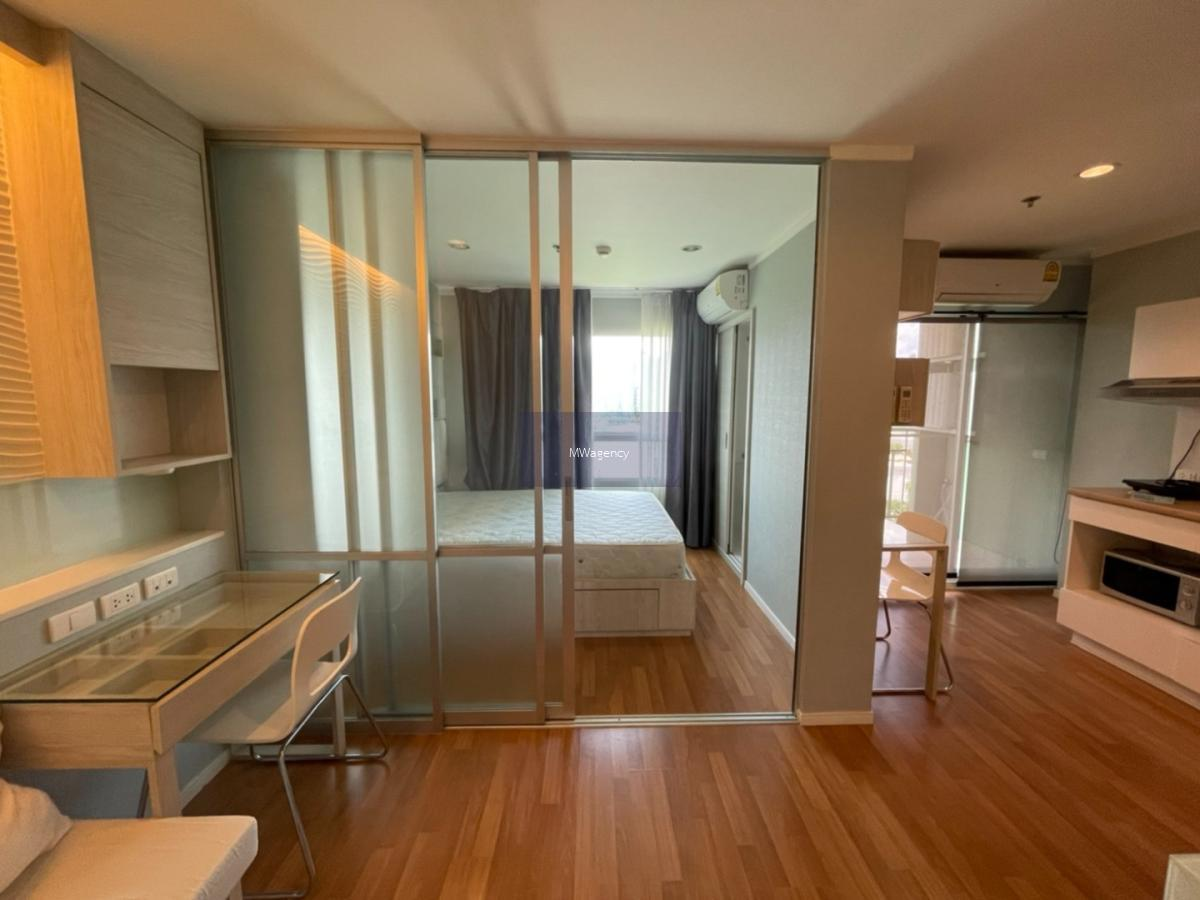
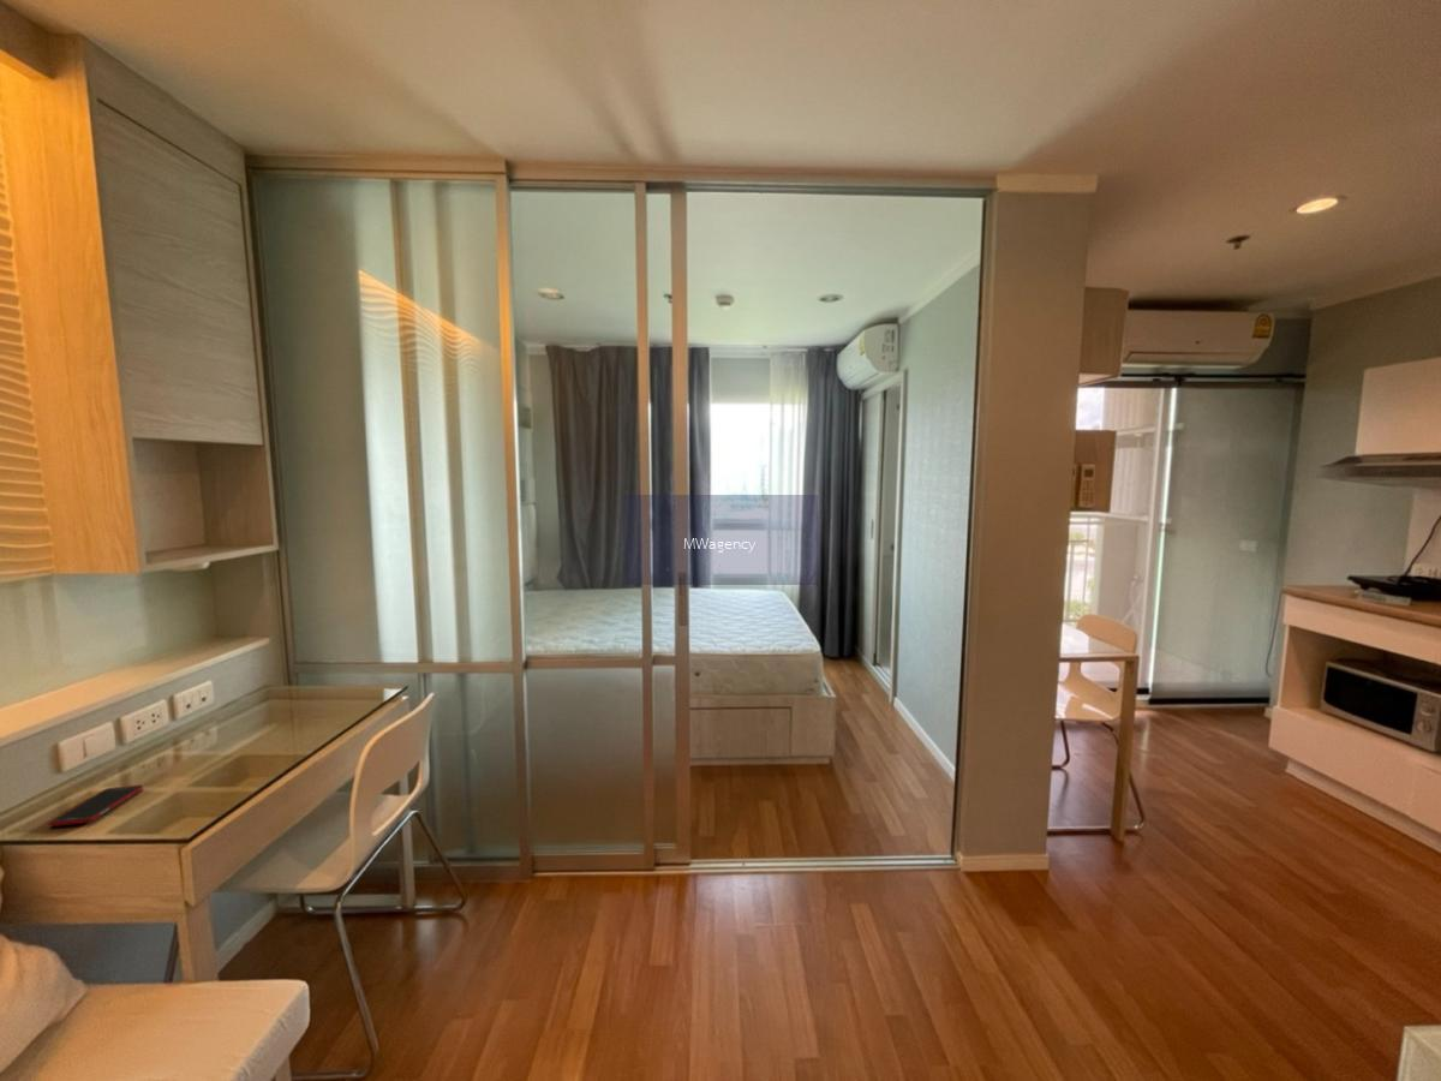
+ cell phone (98, 804)
